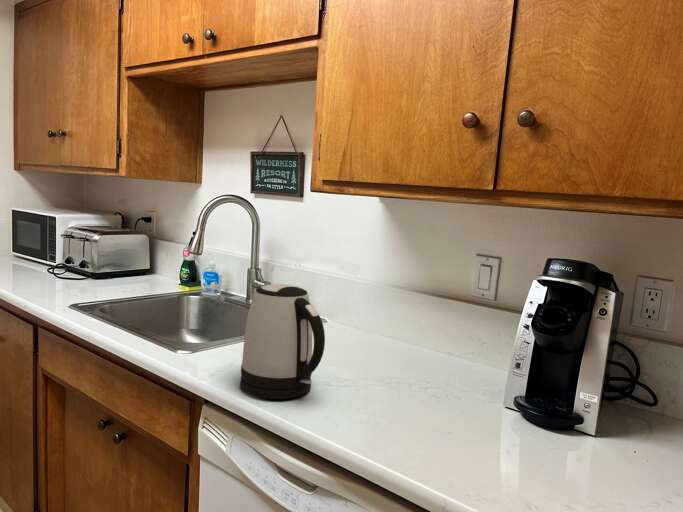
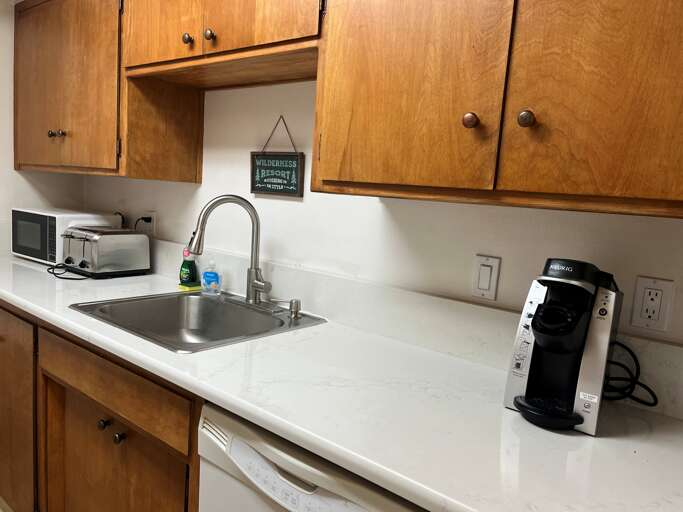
- kettle (285, 338)
